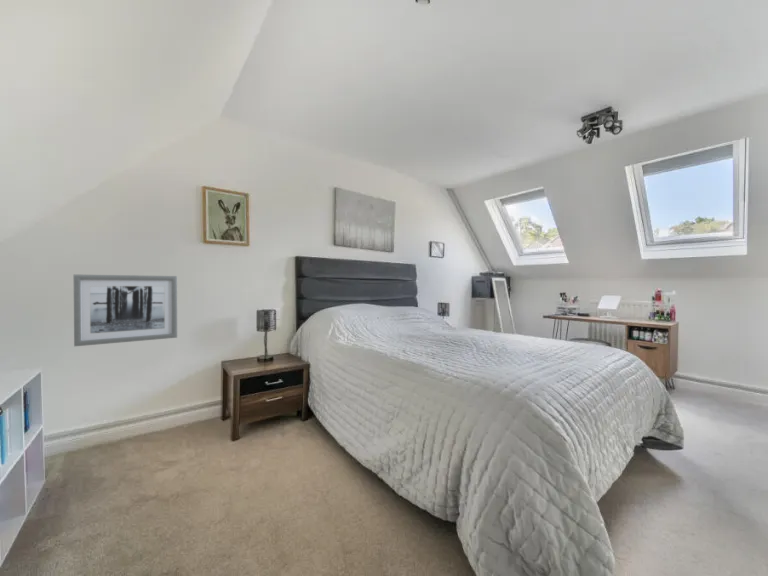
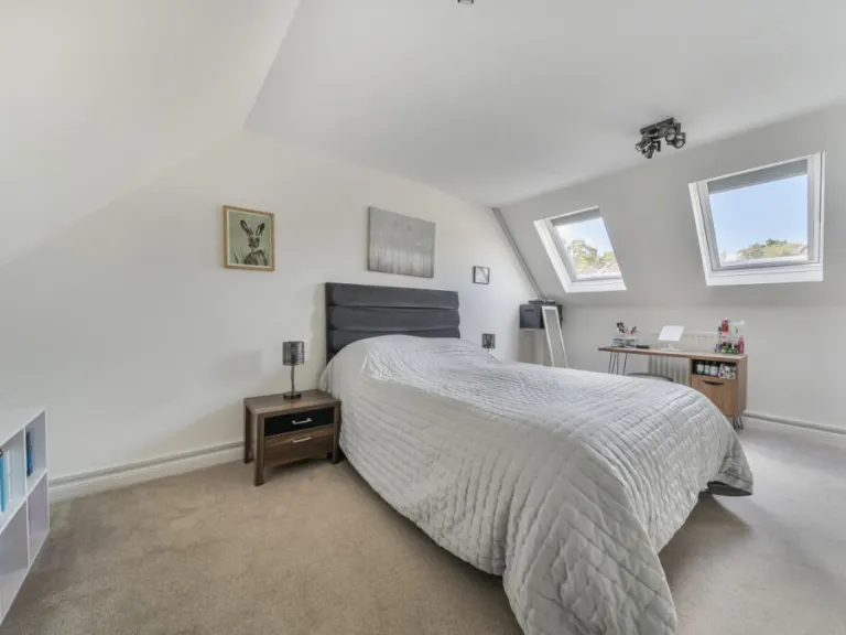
- wall art (129, 308)
